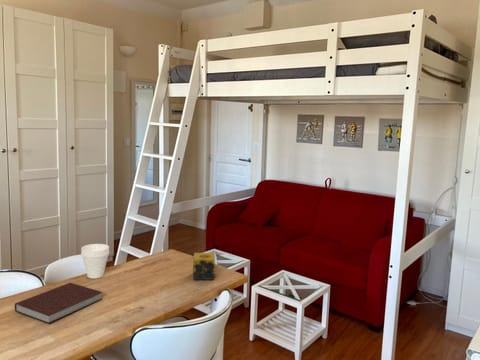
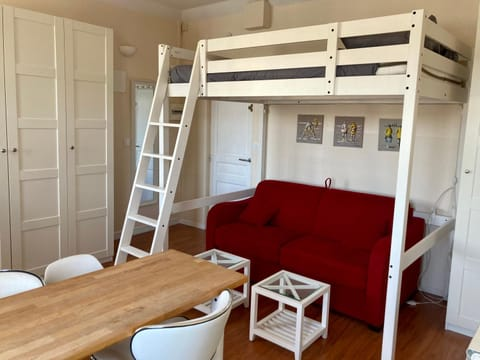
- notebook (60, 301)
- candle (203, 266)
- cup (95, 261)
